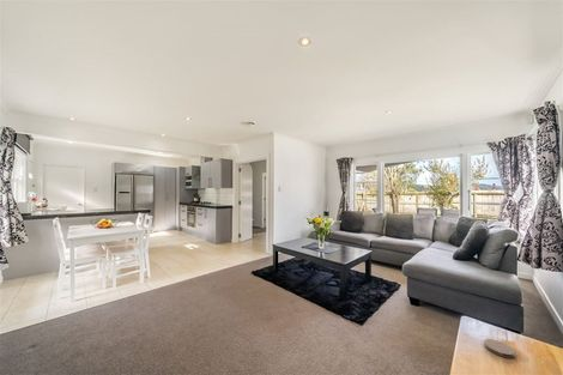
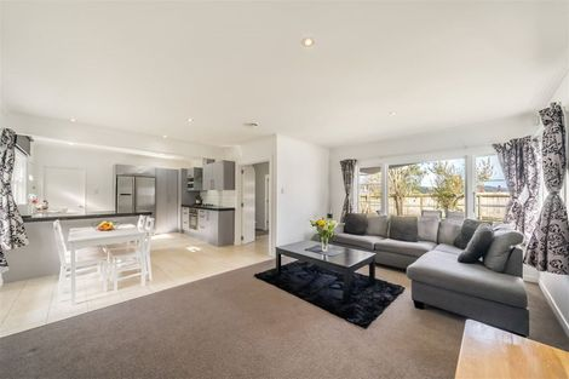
- coaster (498, 347)
